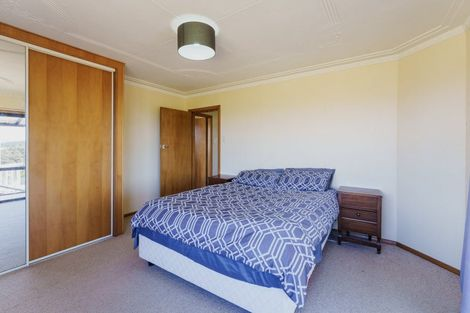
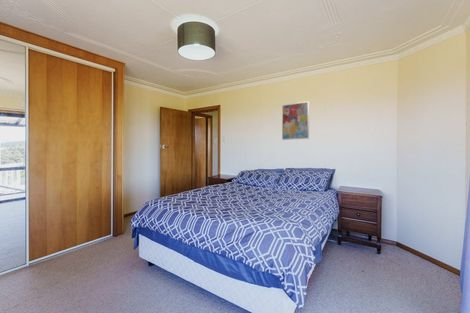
+ wall art (295, 121)
